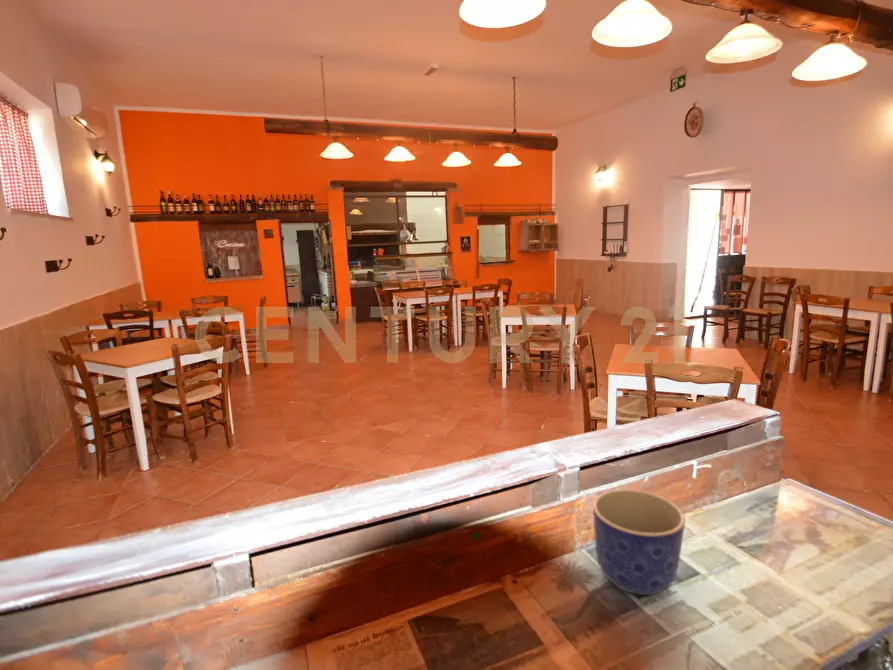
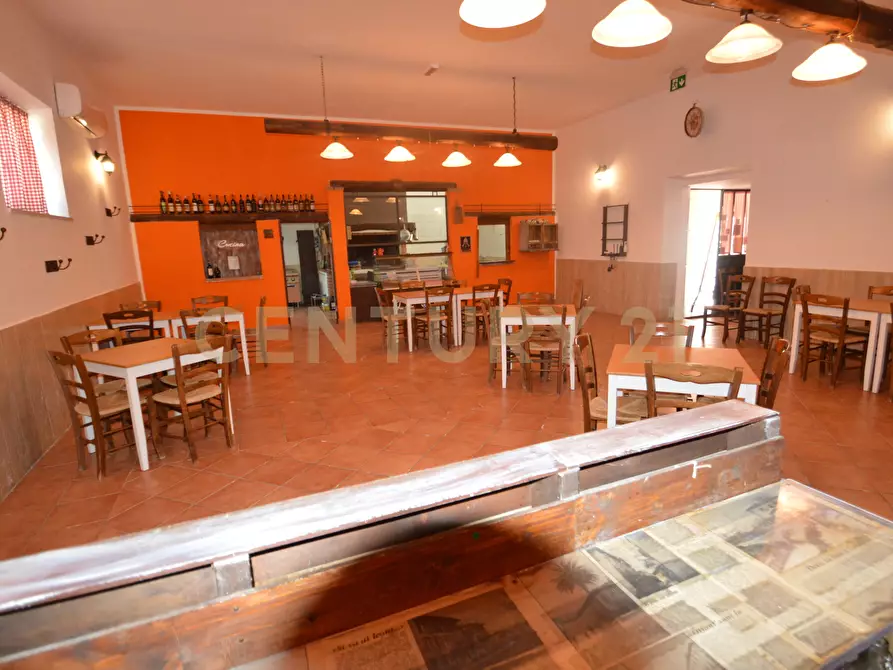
- planter (636, 544)
